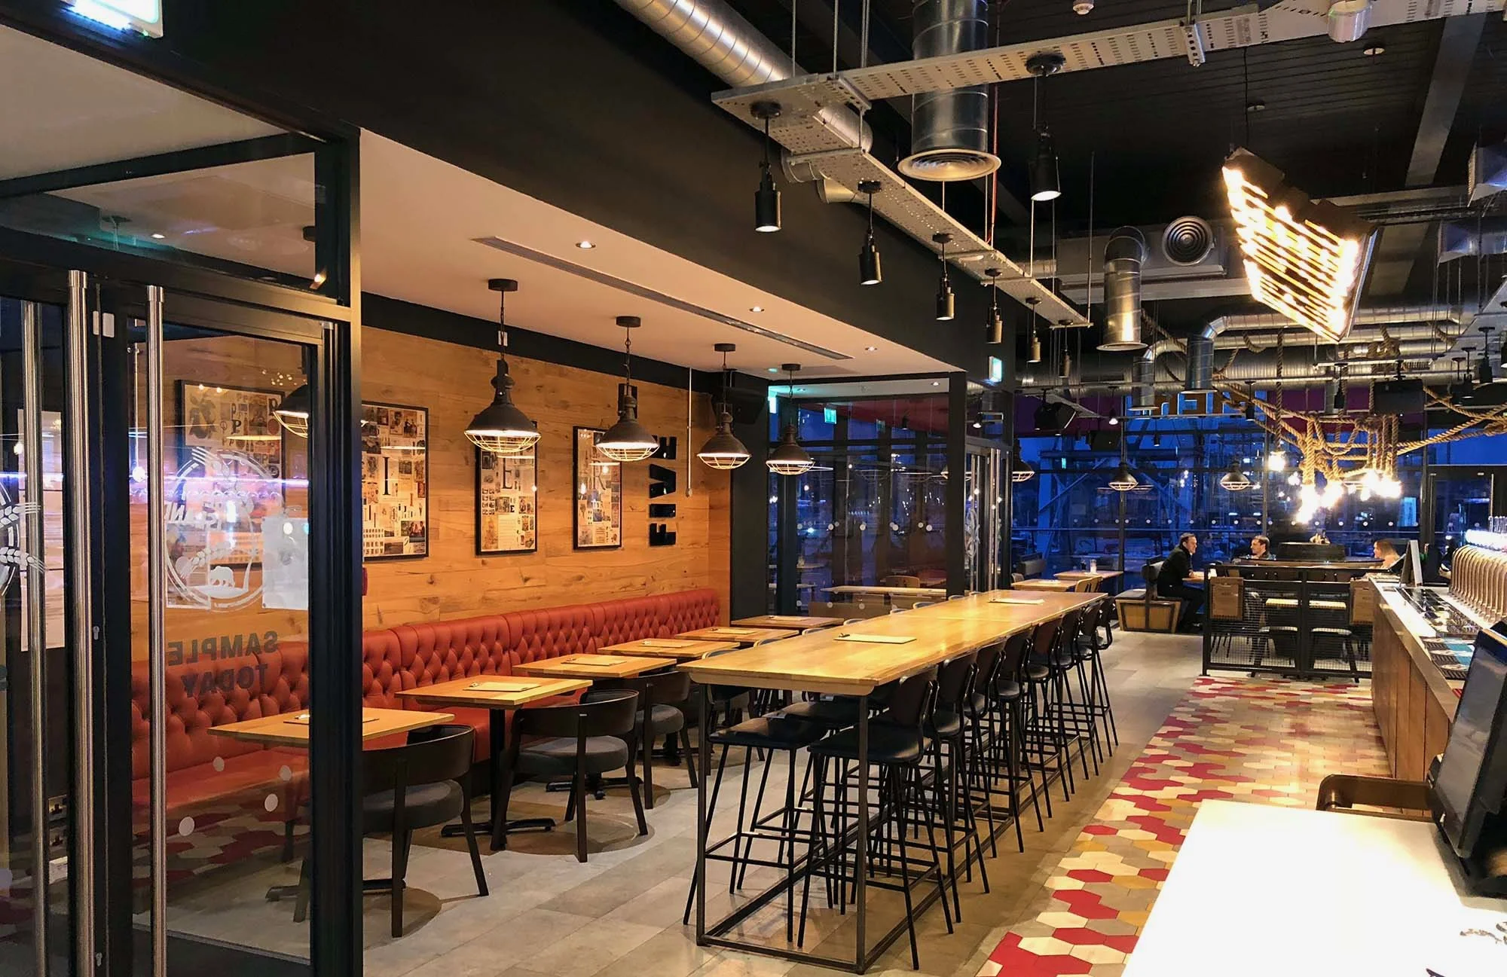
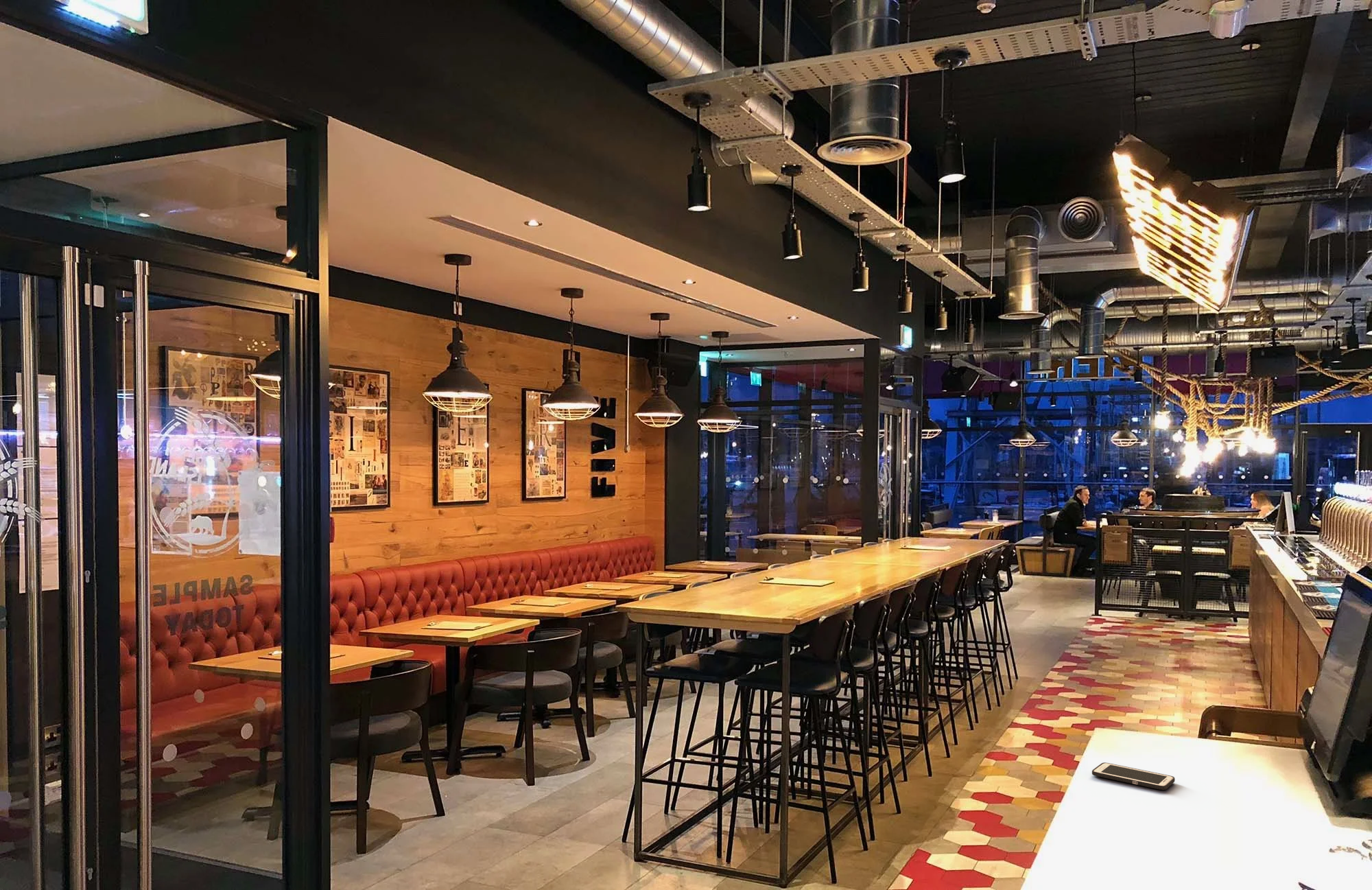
+ cell phone (1133, 776)
